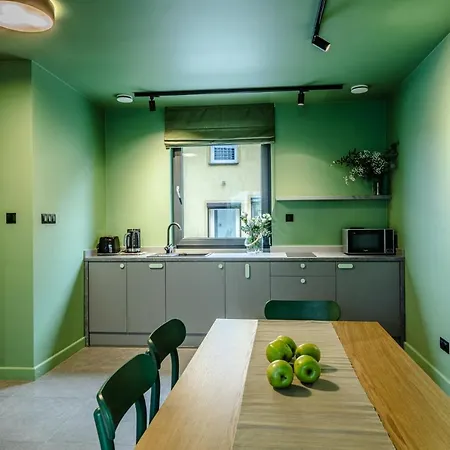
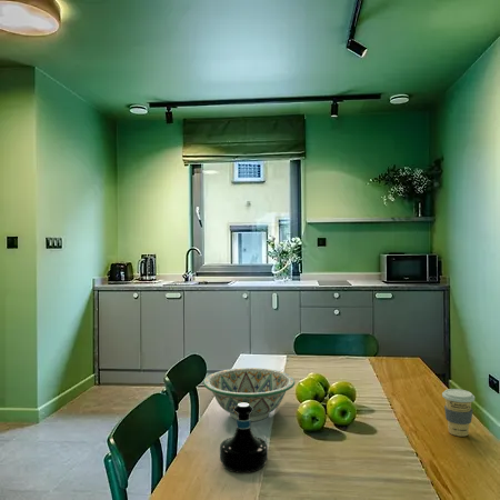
+ tequila bottle (243, 433)
+ coffee cup (458, 412)
+ decorative bowl (249, 397)
